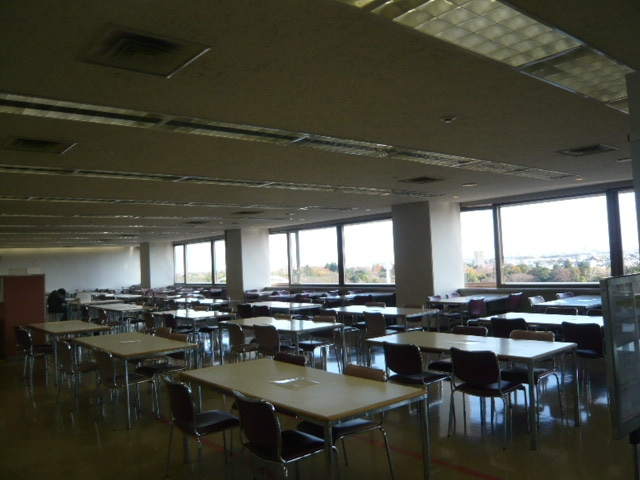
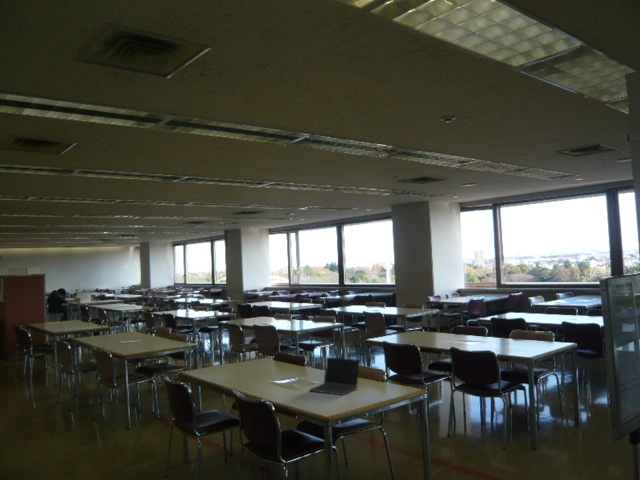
+ laptop computer (334, 375)
